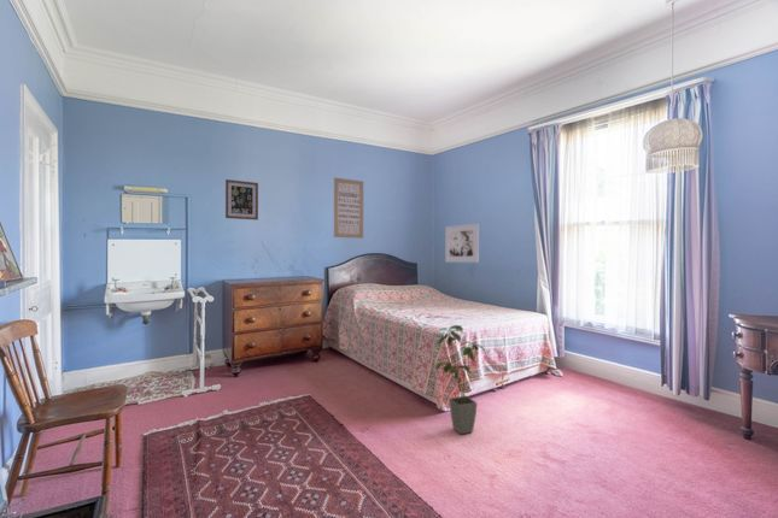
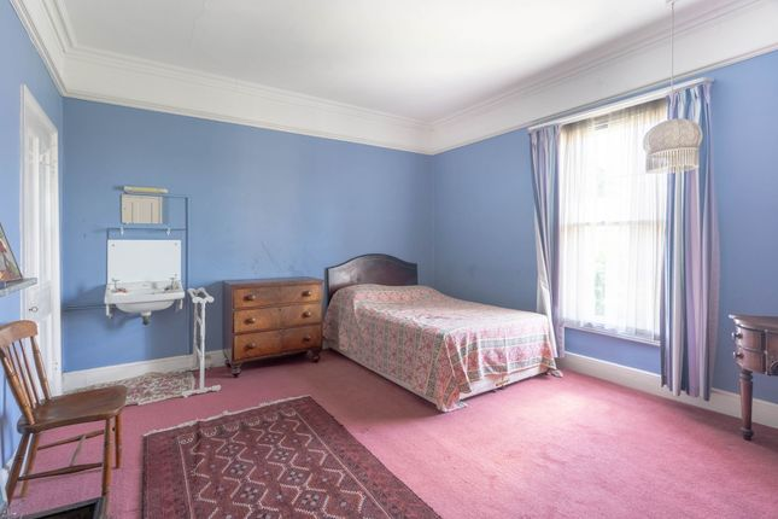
- wall art (349, 208)
- house plant (454, 377)
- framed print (461, 243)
- wall art (241, 200)
